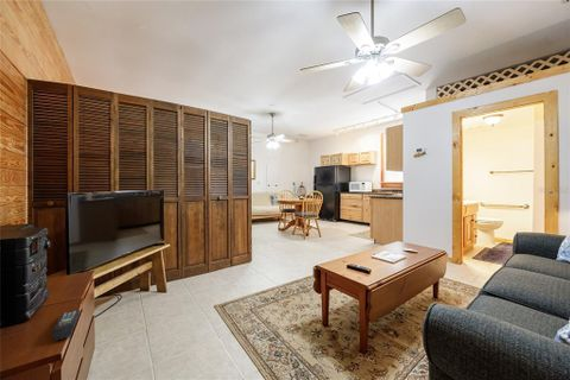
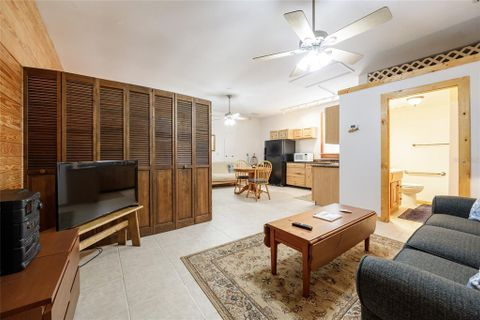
- remote control (66, 322)
